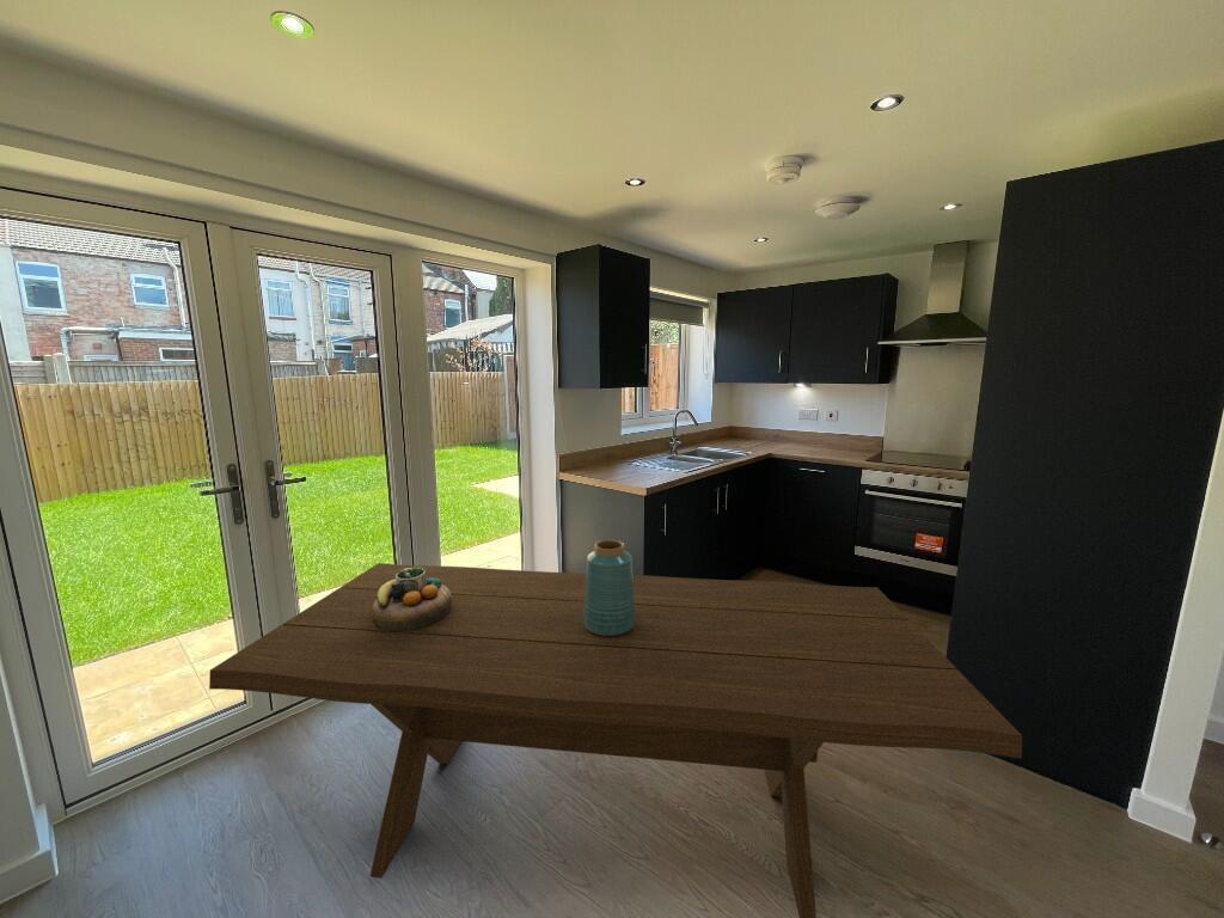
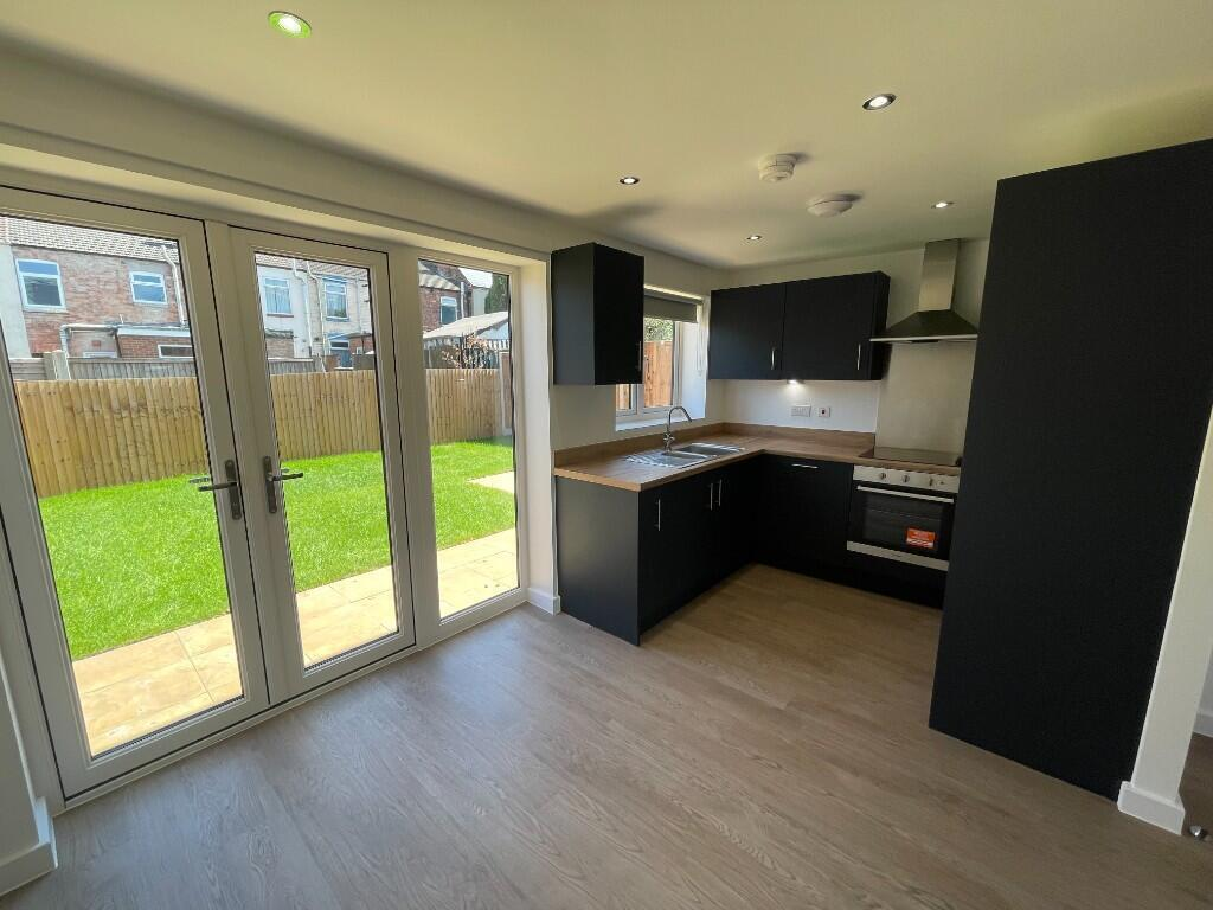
- vase (608, 585)
- dining table (599, 718)
- decorative bowl (411, 590)
